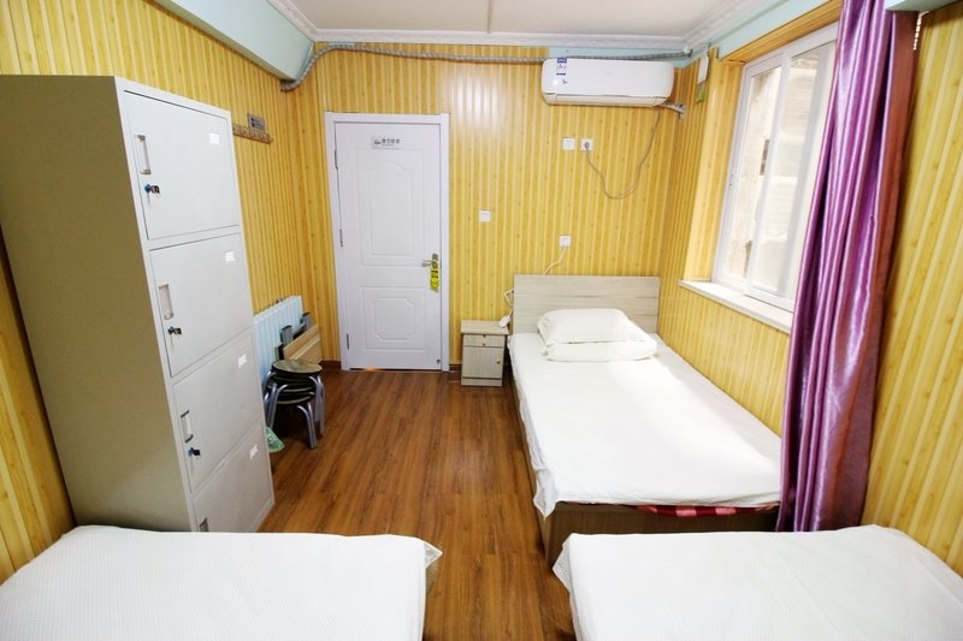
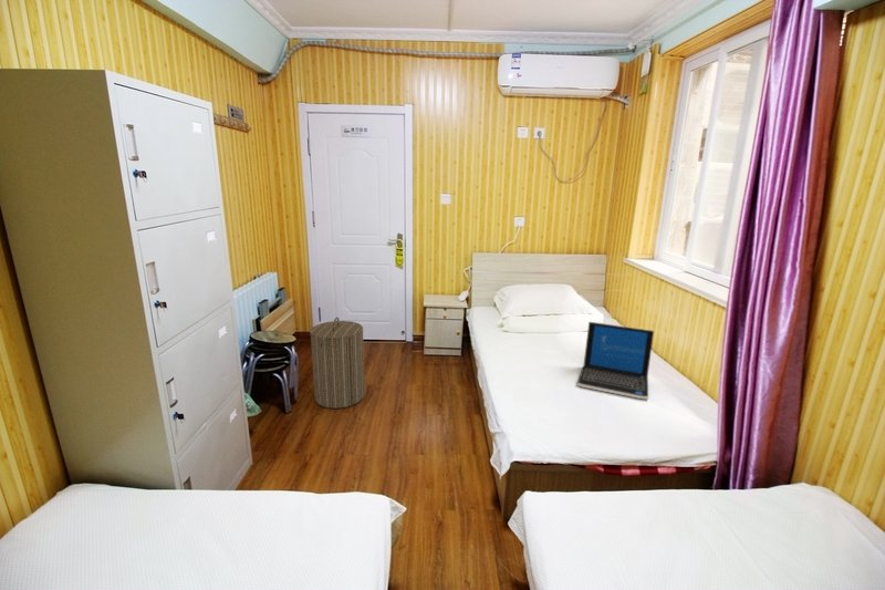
+ laundry hamper (337, 358)
+ laptop (615, 358)
